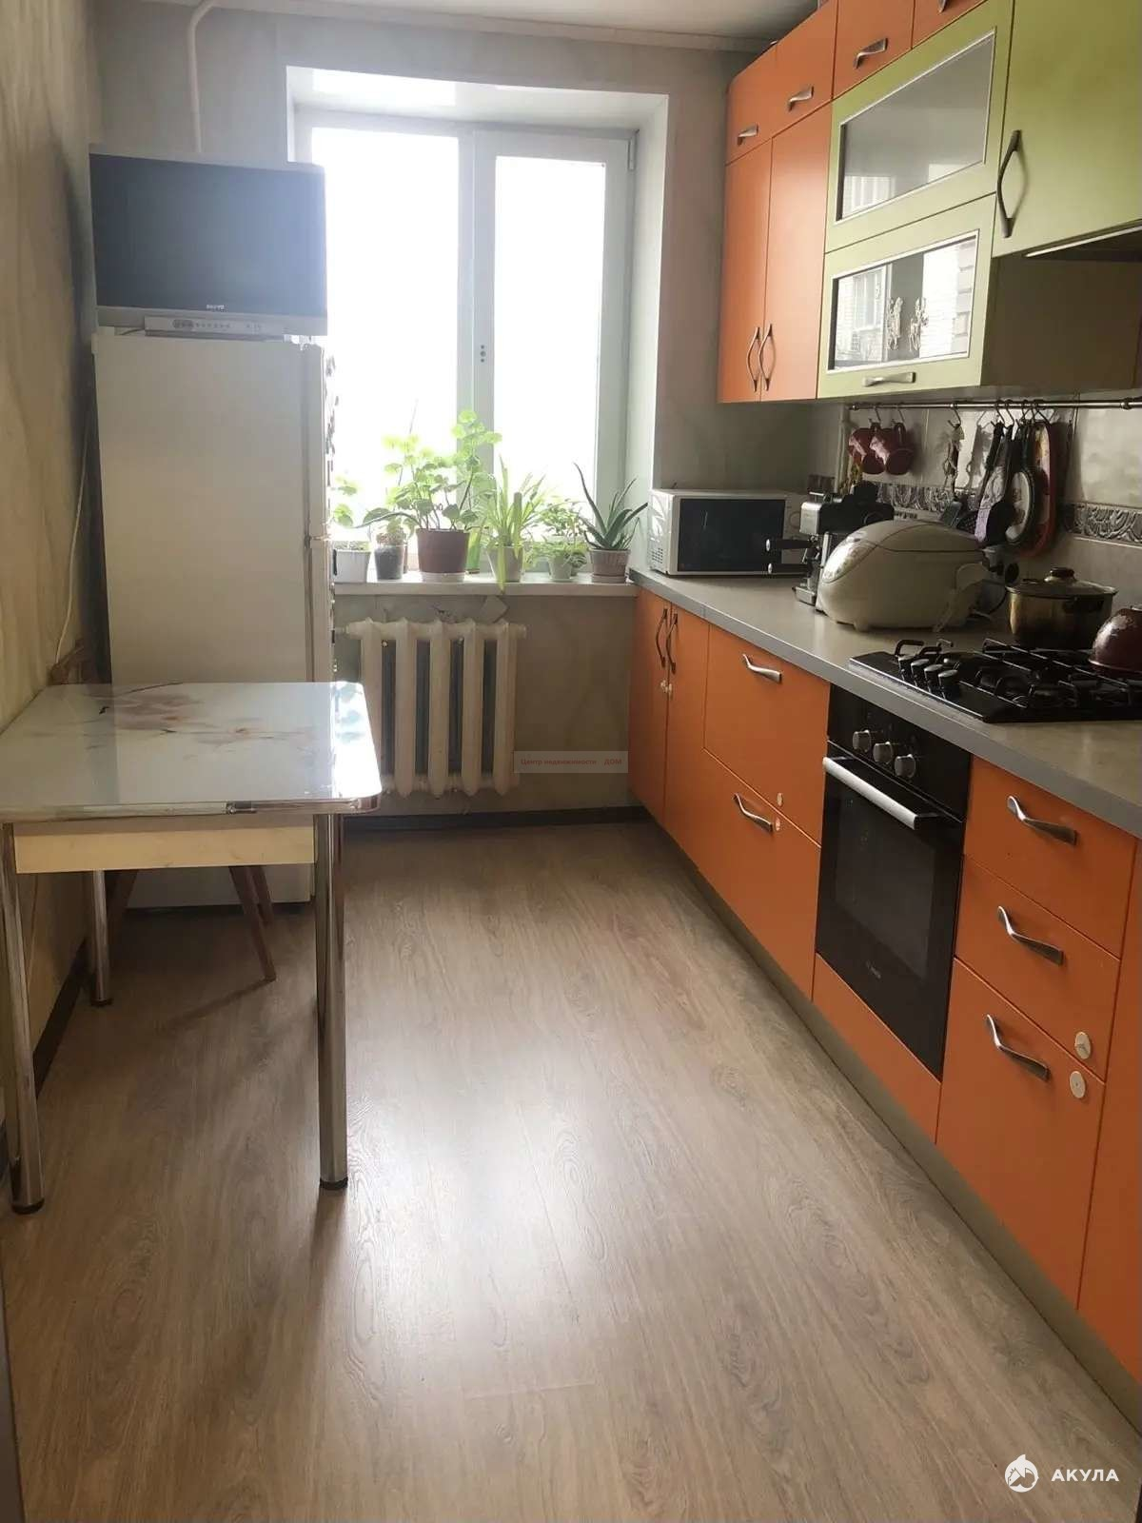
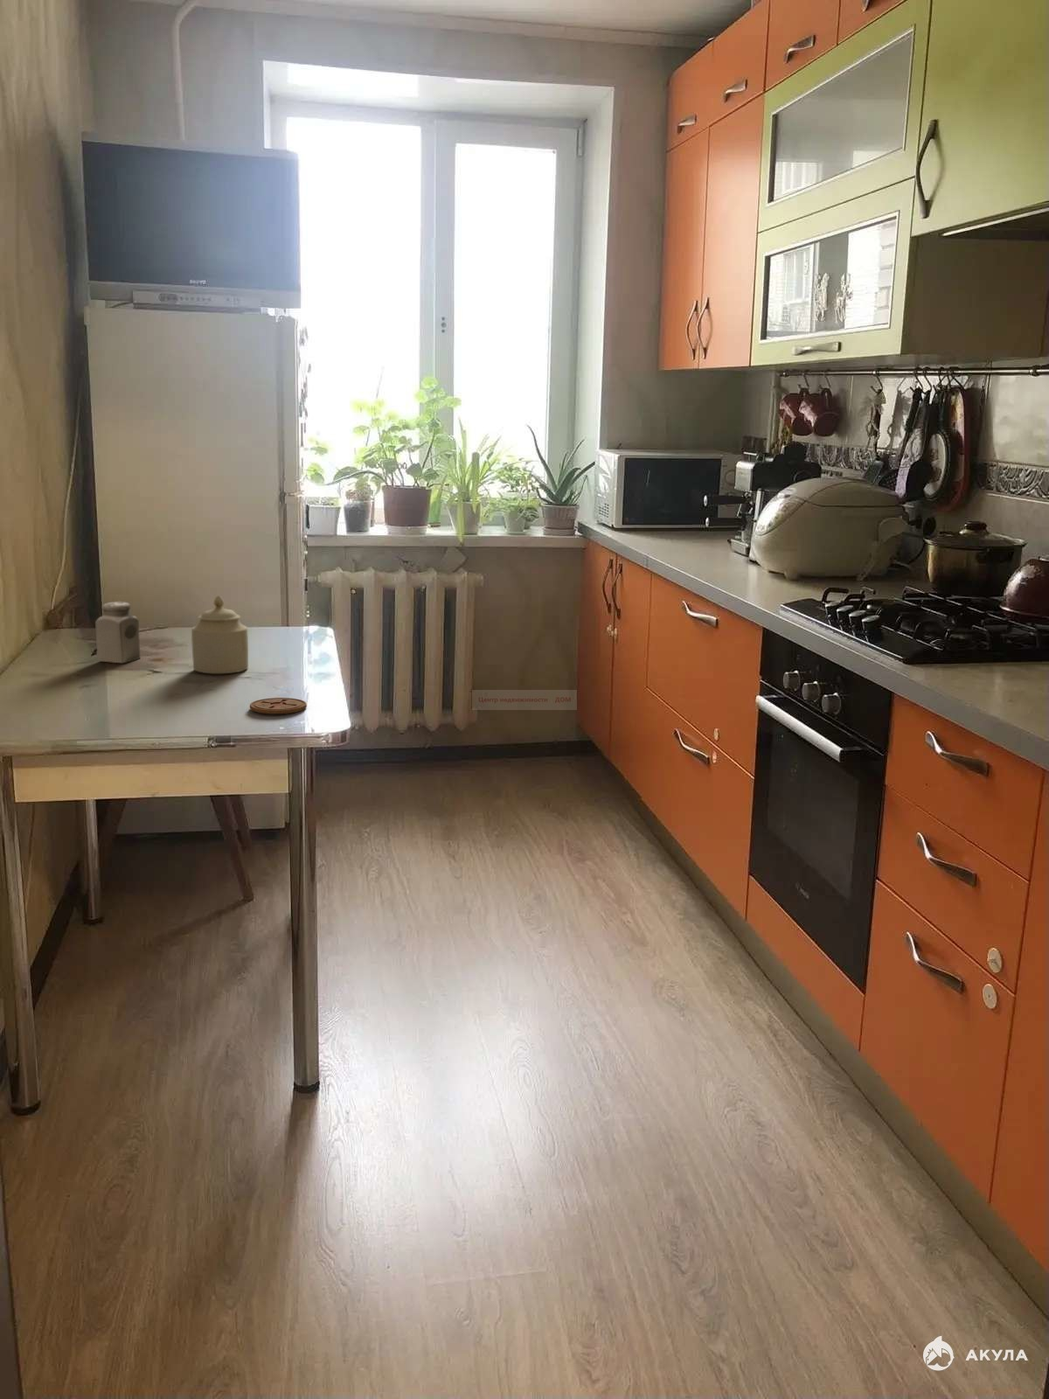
+ sugar bowl (217, 630)
+ coaster (278, 706)
+ salt shaker (117, 631)
